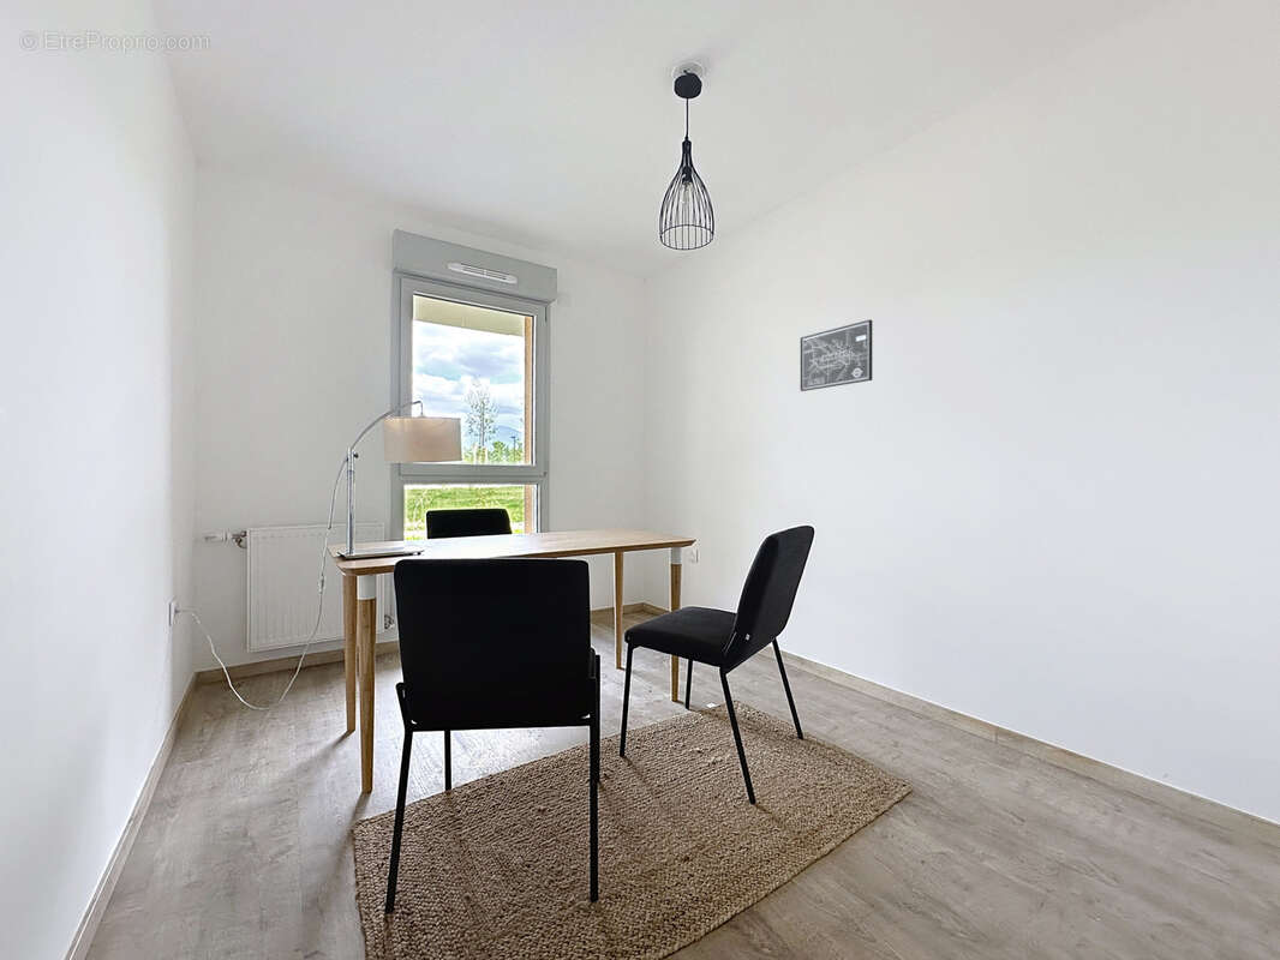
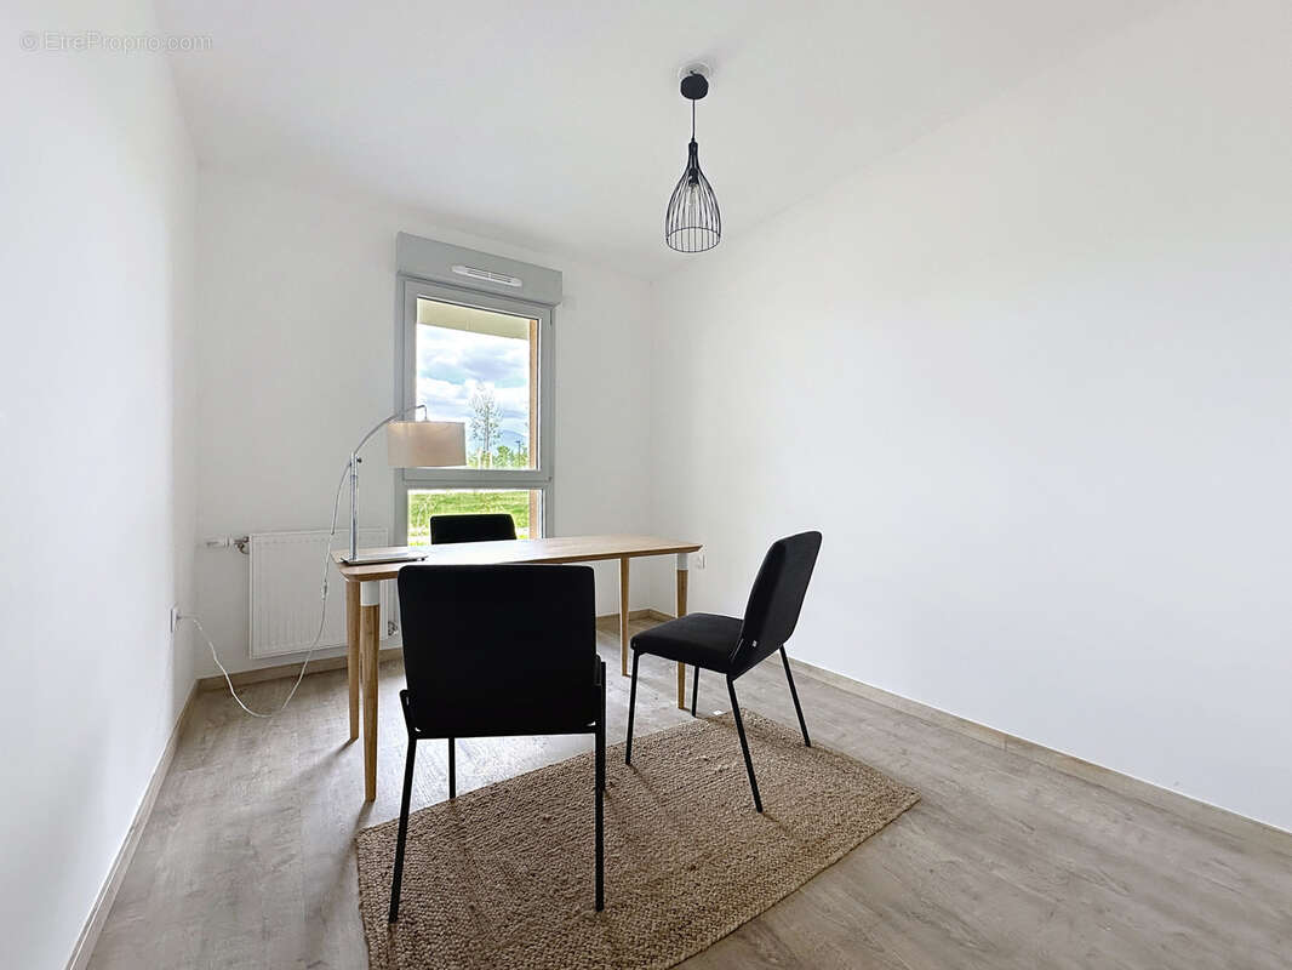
- wall art (833, 358)
